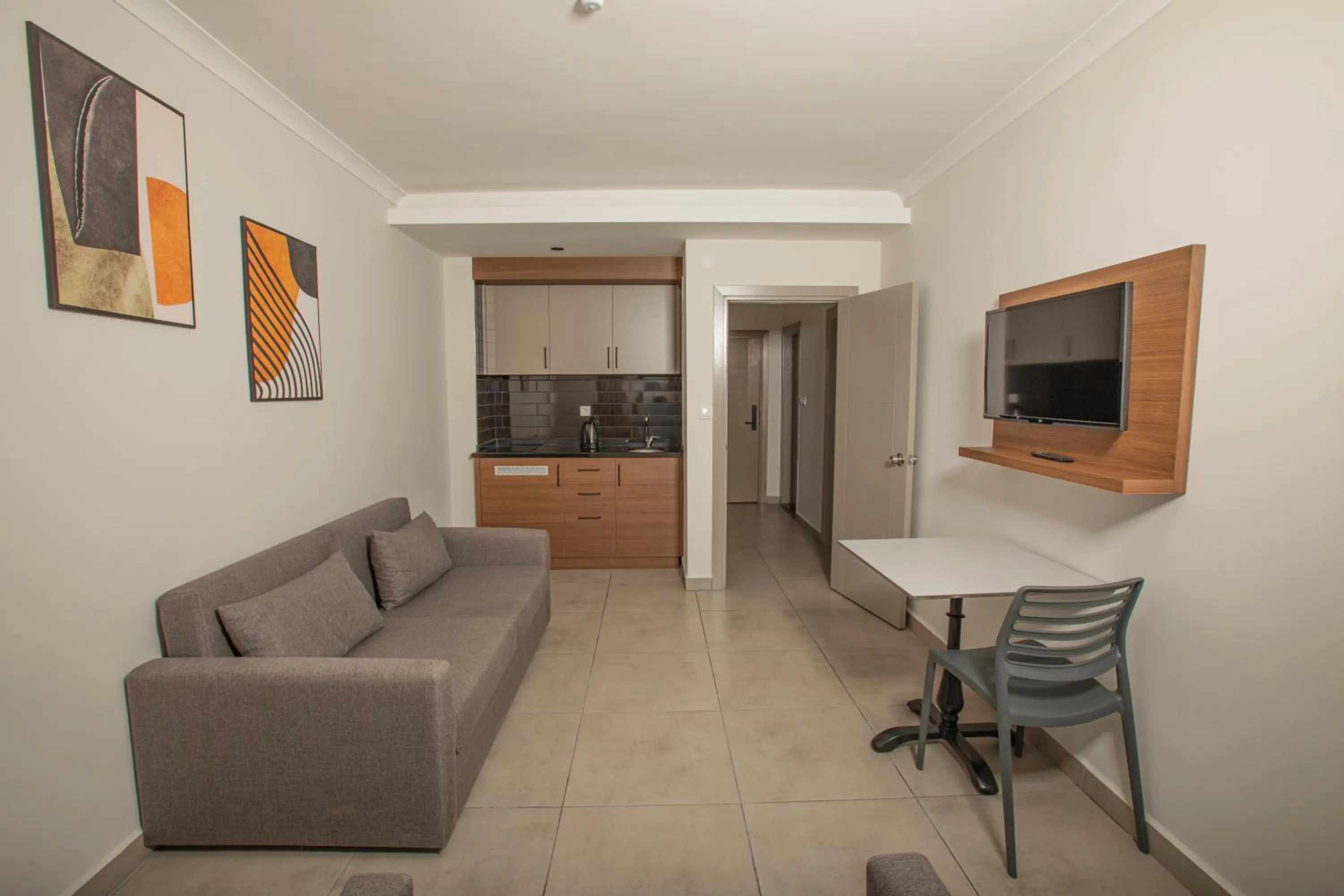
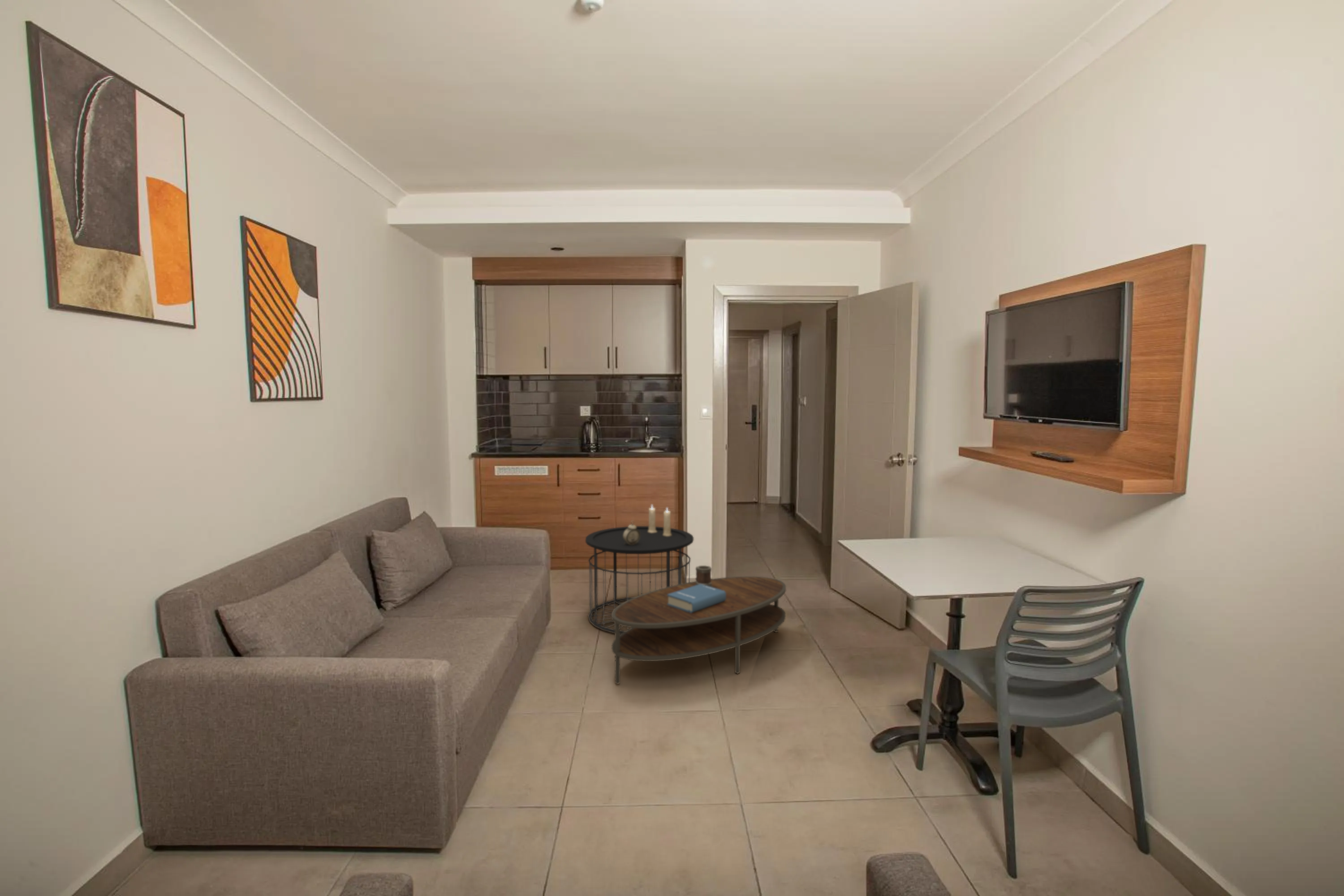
+ hardback book (697, 598)
+ alarm clock (631, 530)
+ candle (655, 517)
+ side table (638, 577)
+ mug (702, 576)
+ coffee table (704, 626)
